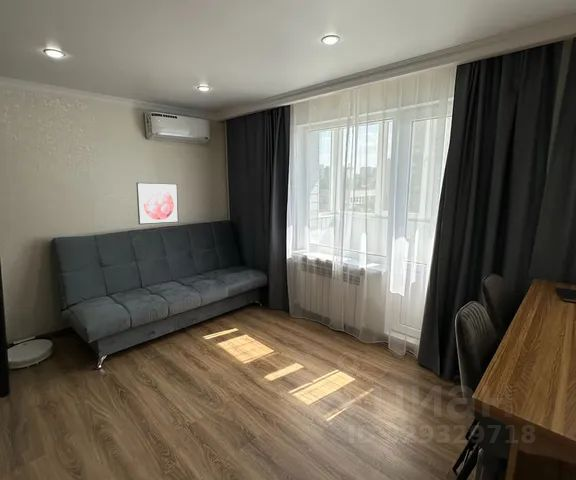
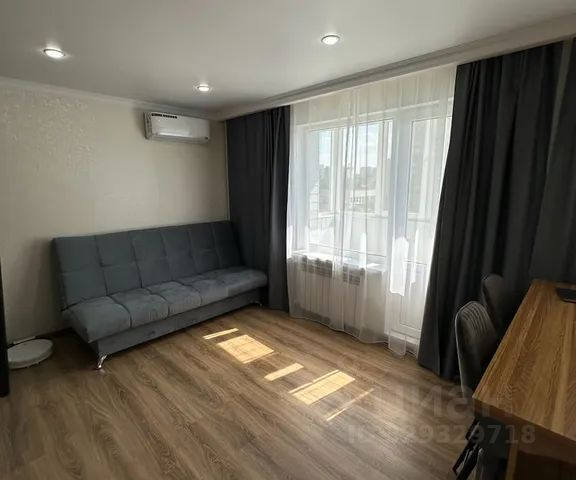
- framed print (158, 203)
